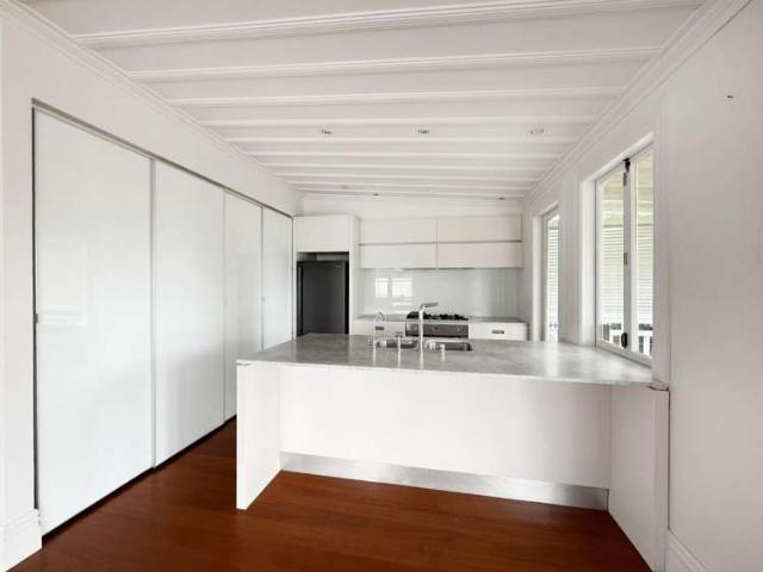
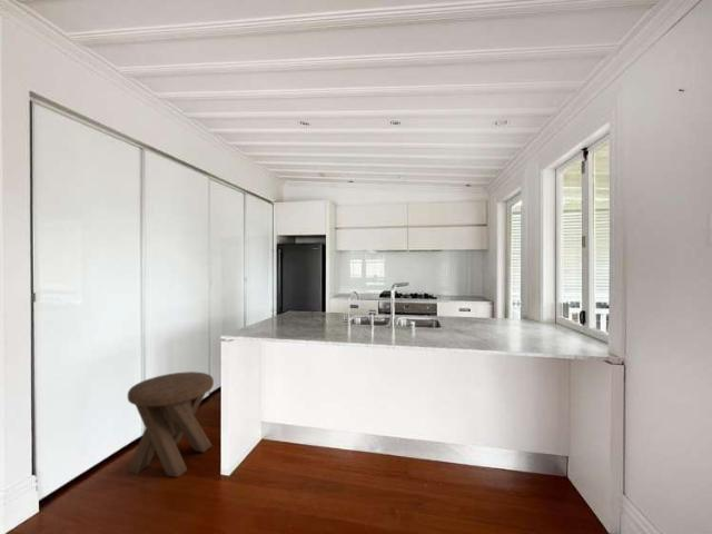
+ music stool (172, 421)
